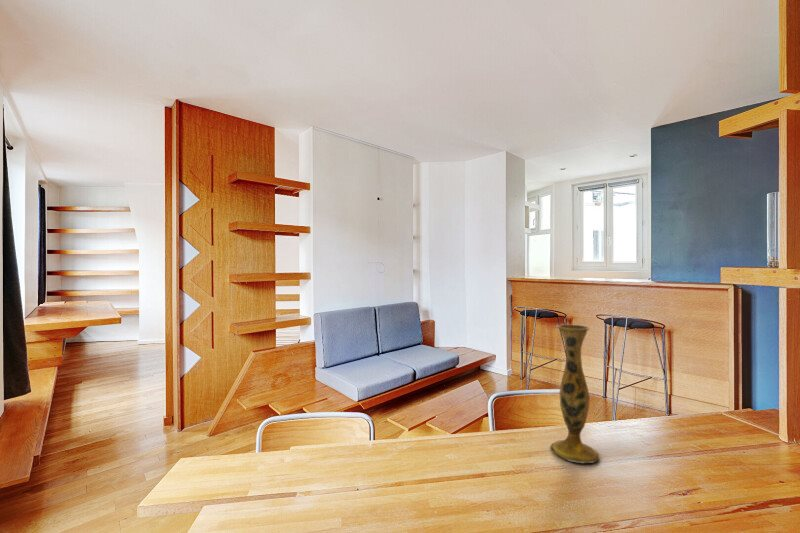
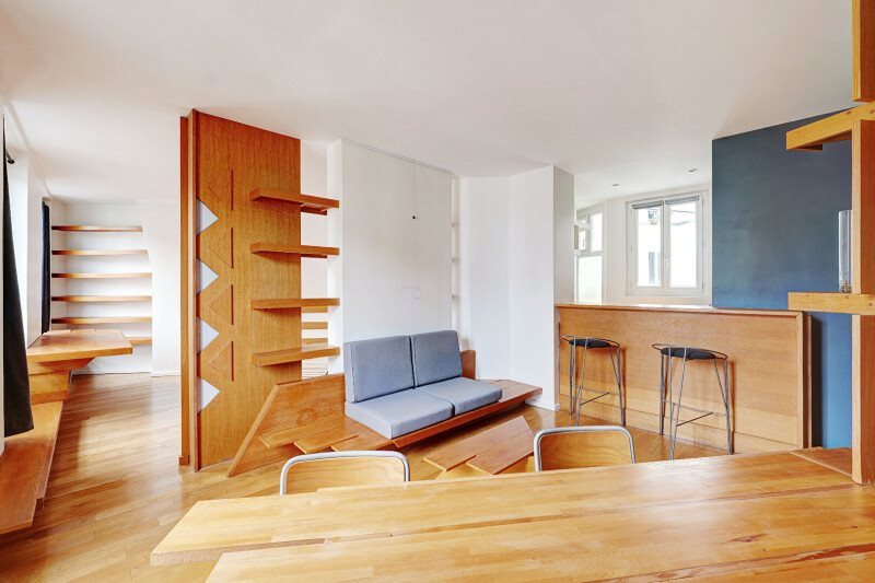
- vase (574, 389)
